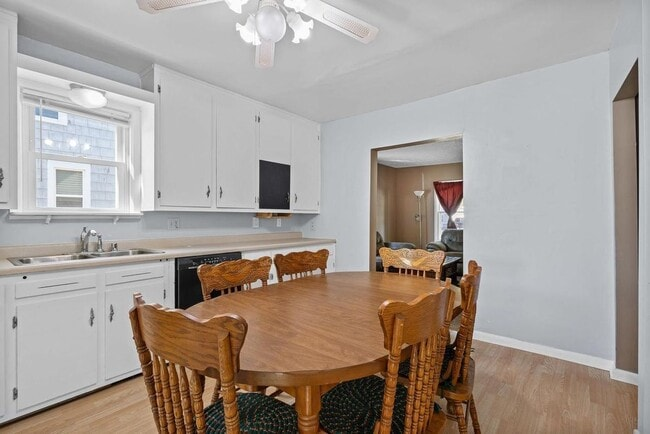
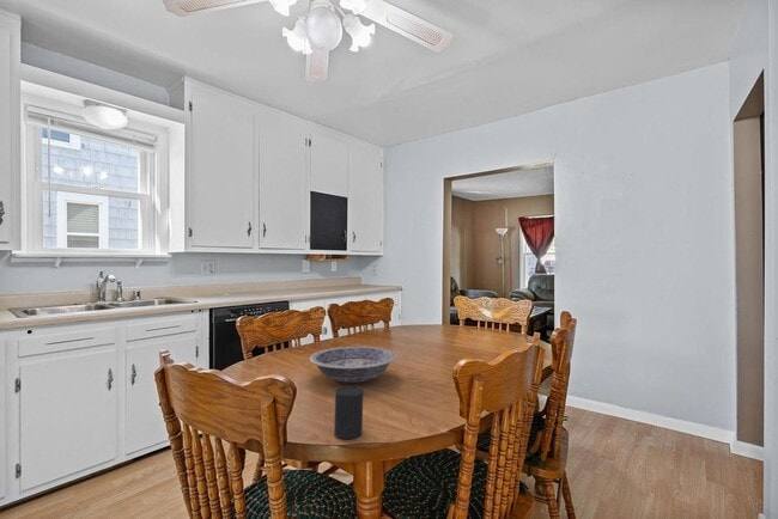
+ cup (348, 411)
+ bowl (353, 367)
